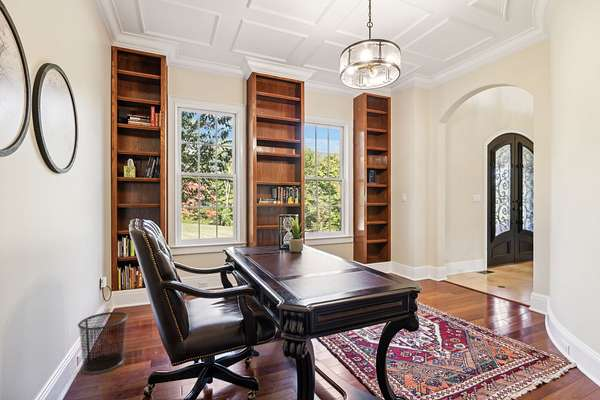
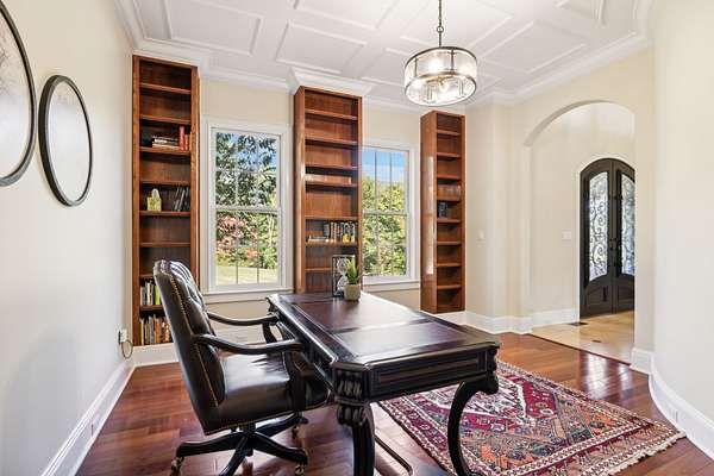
- waste bin (103, 341)
